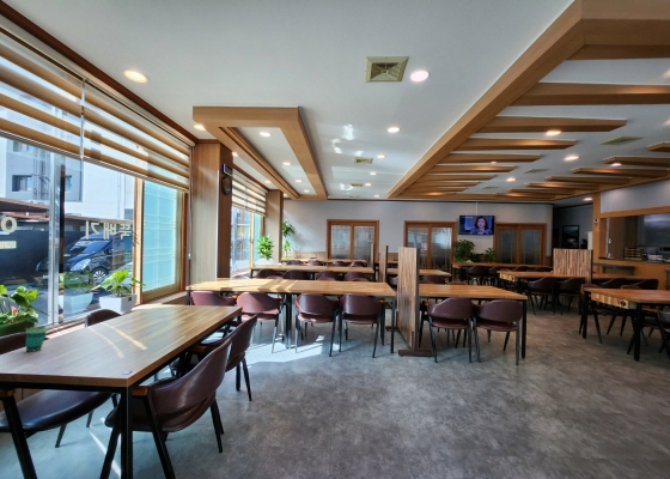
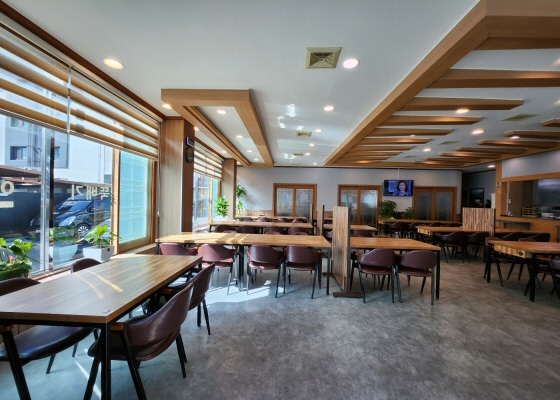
- cup (36, 338)
